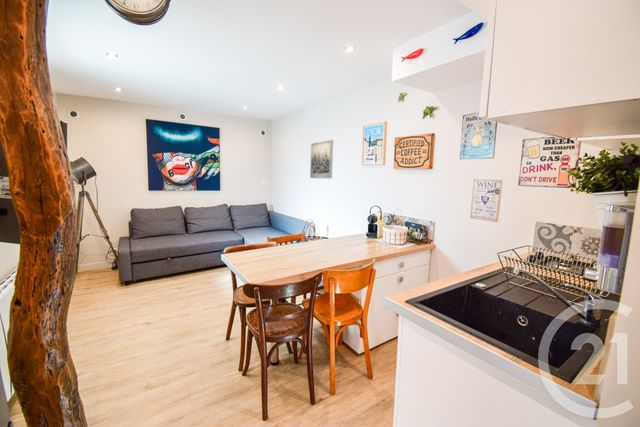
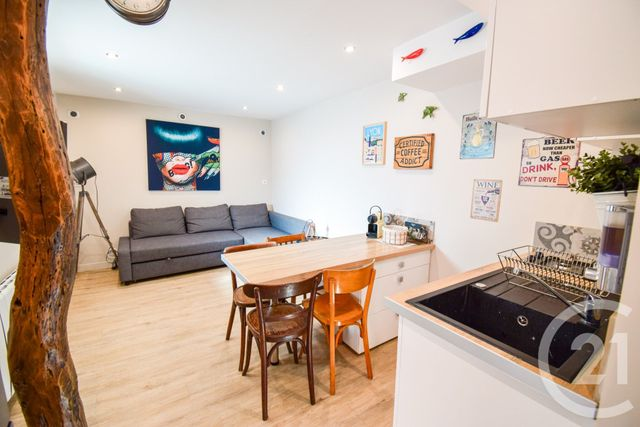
- wall art (320, 160)
